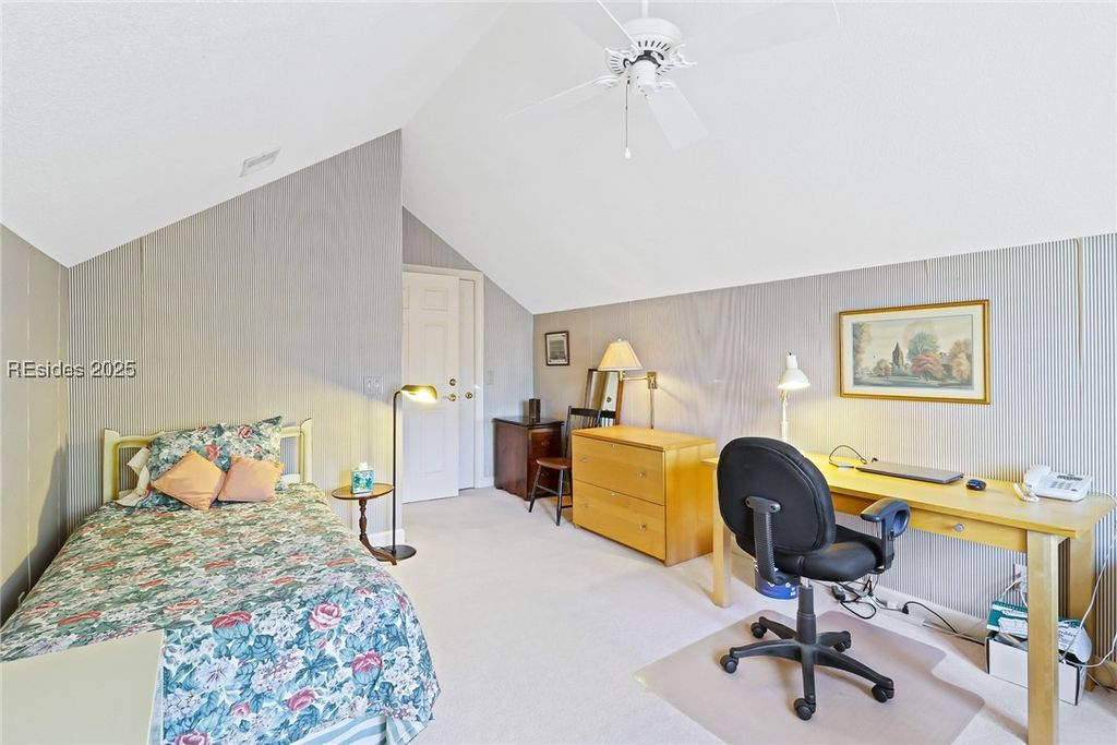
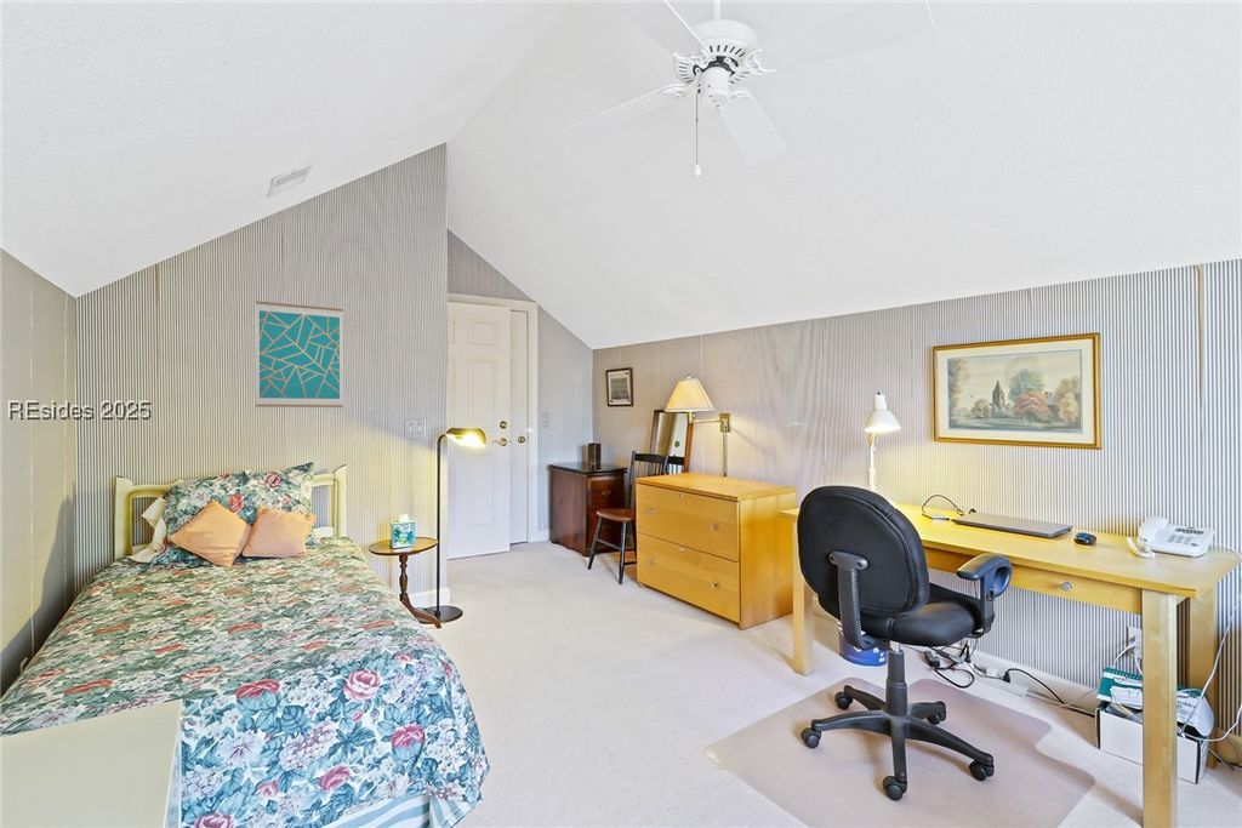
+ wall art (301, 355)
